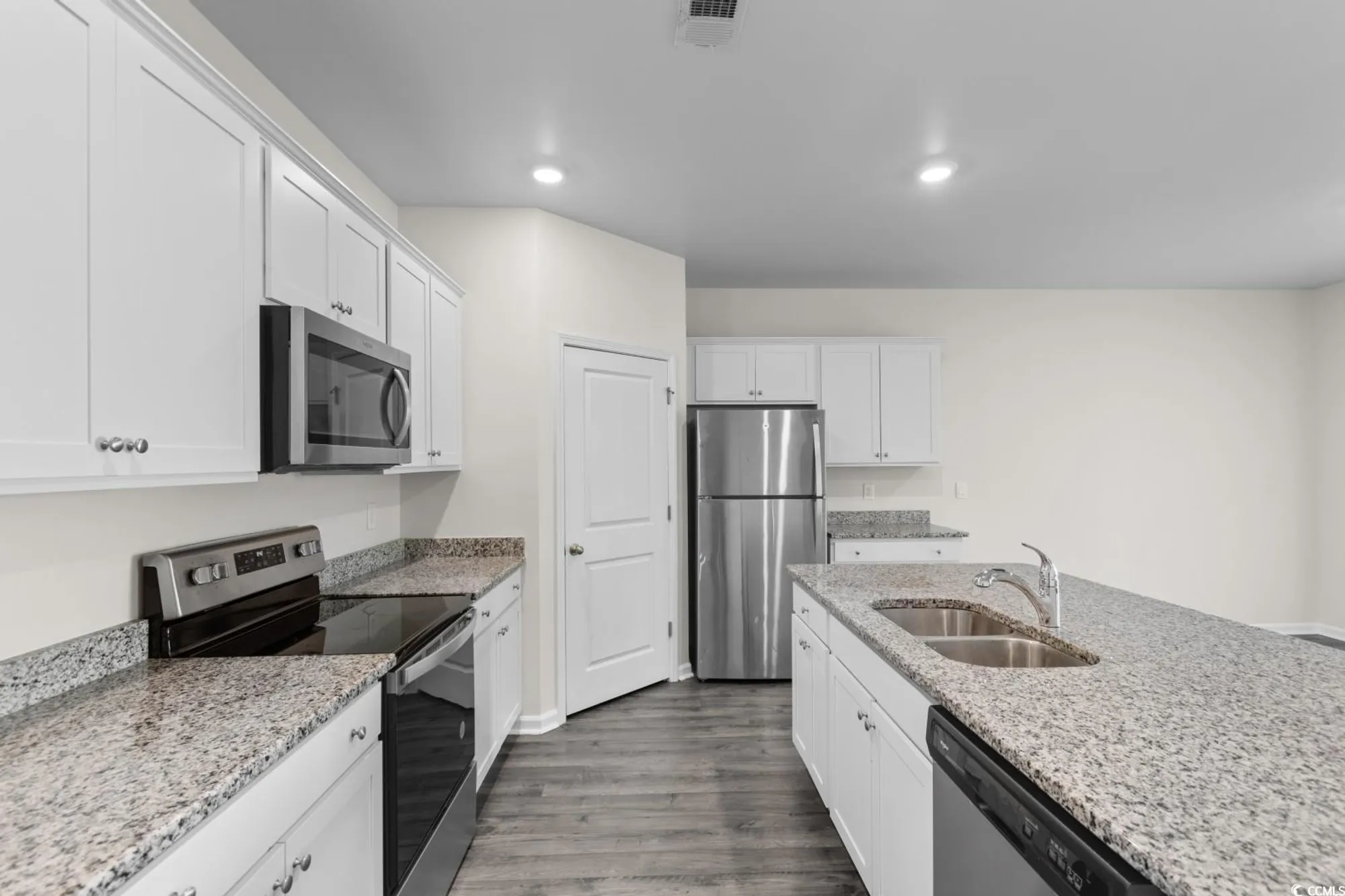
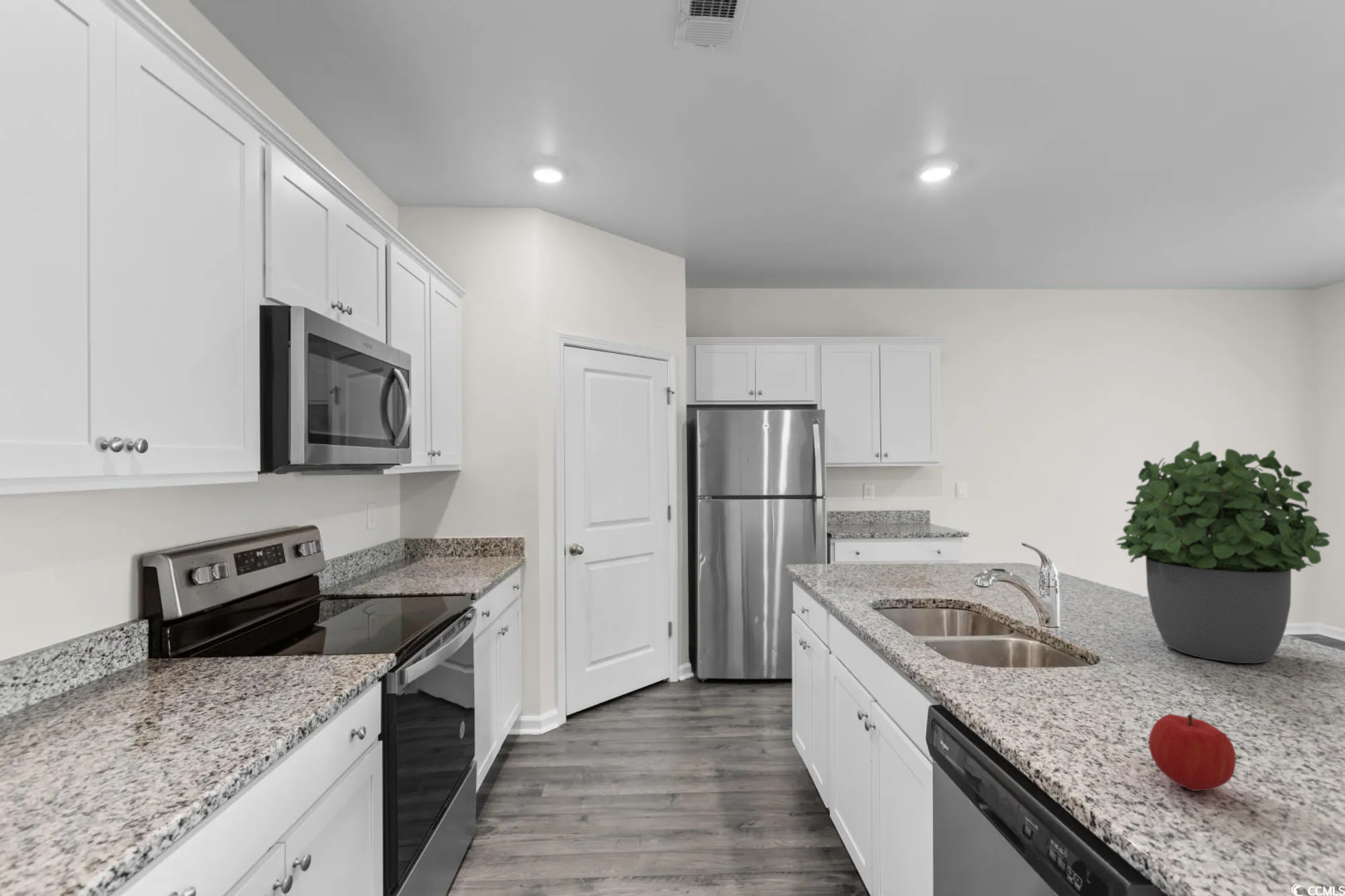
+ fruit (1191, 750)
+ potted plant (1214, 546)
